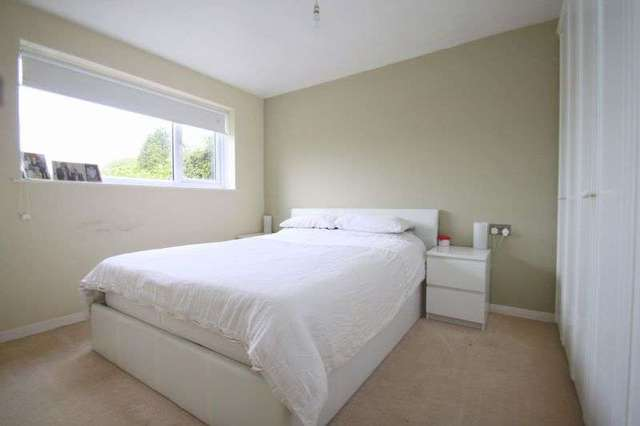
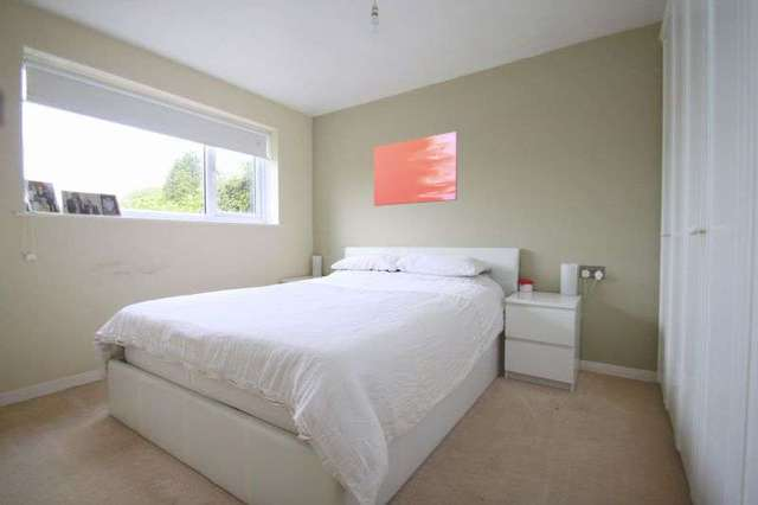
+ wall art (412, 171)
